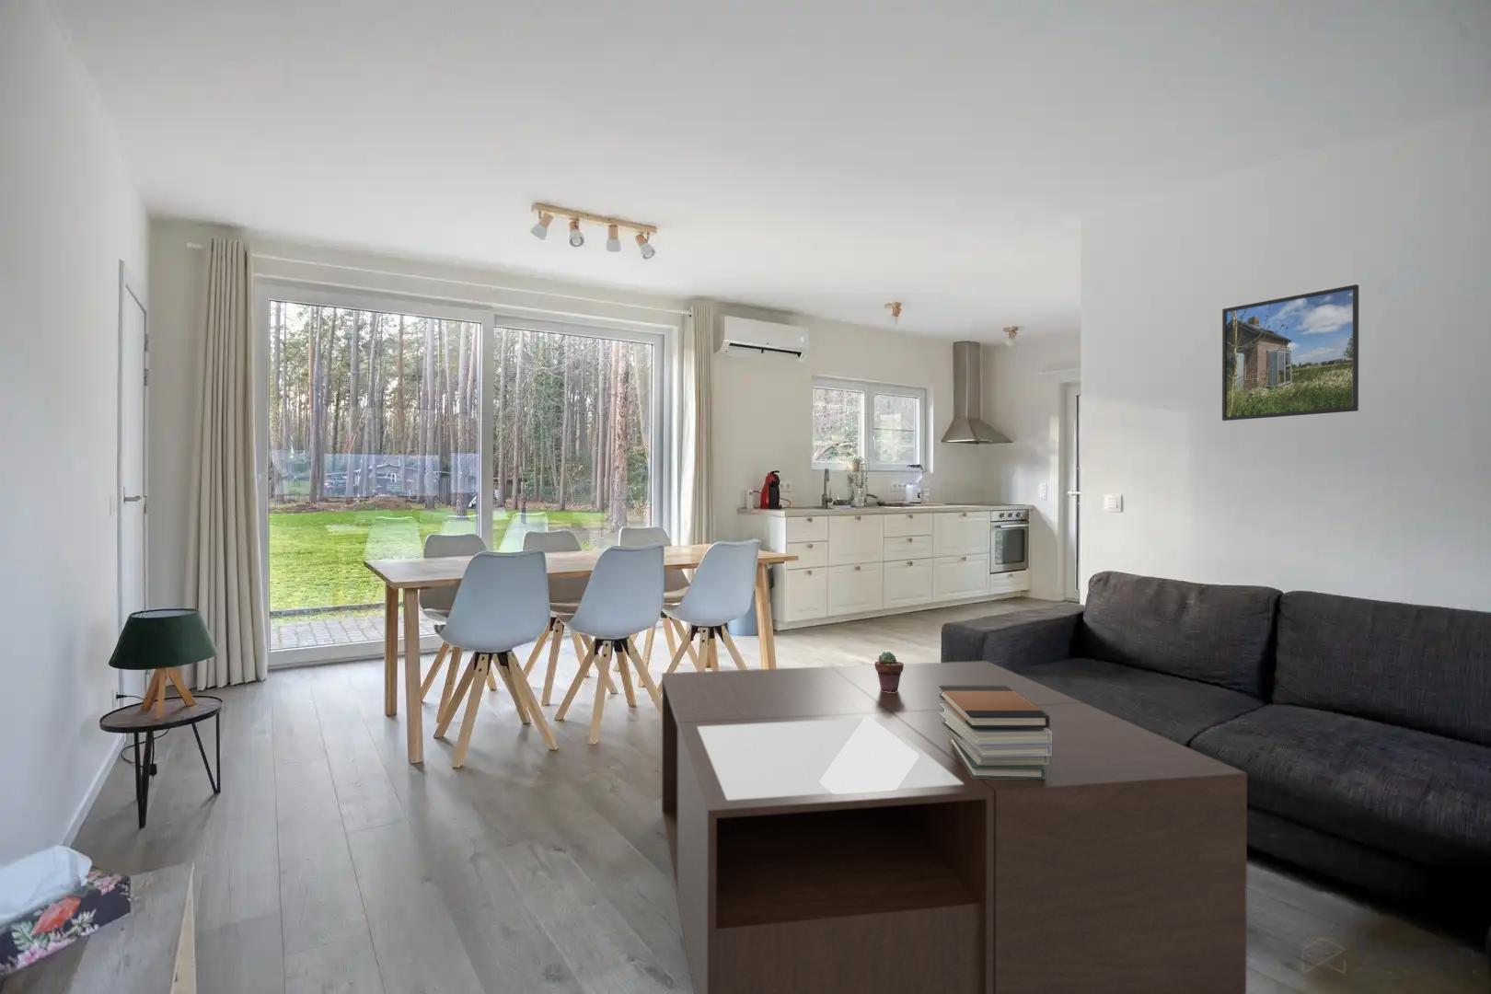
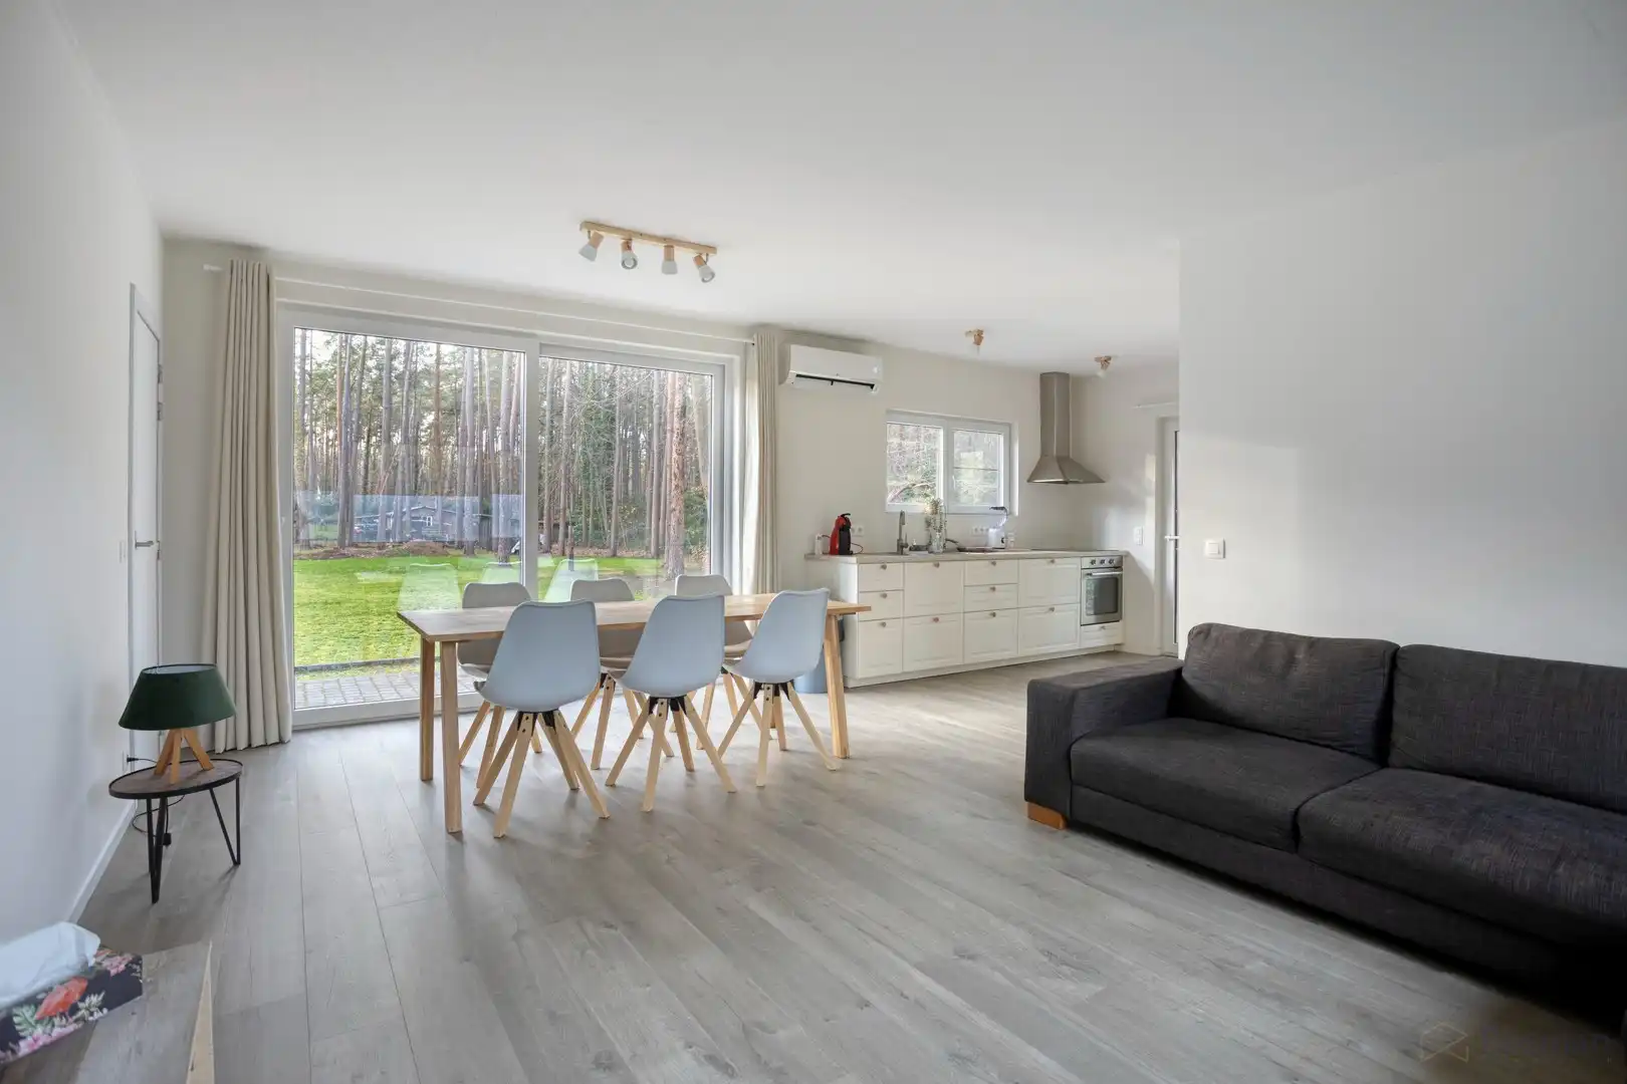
- coffee table (890, 801)
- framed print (1286, 356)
- potted succulent (889, 672)
- book stack (992, 732)
